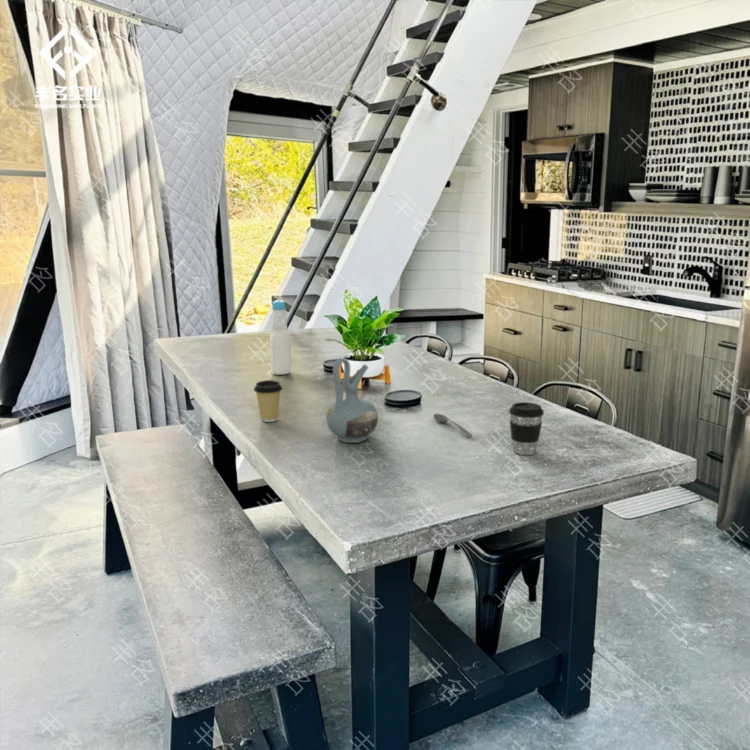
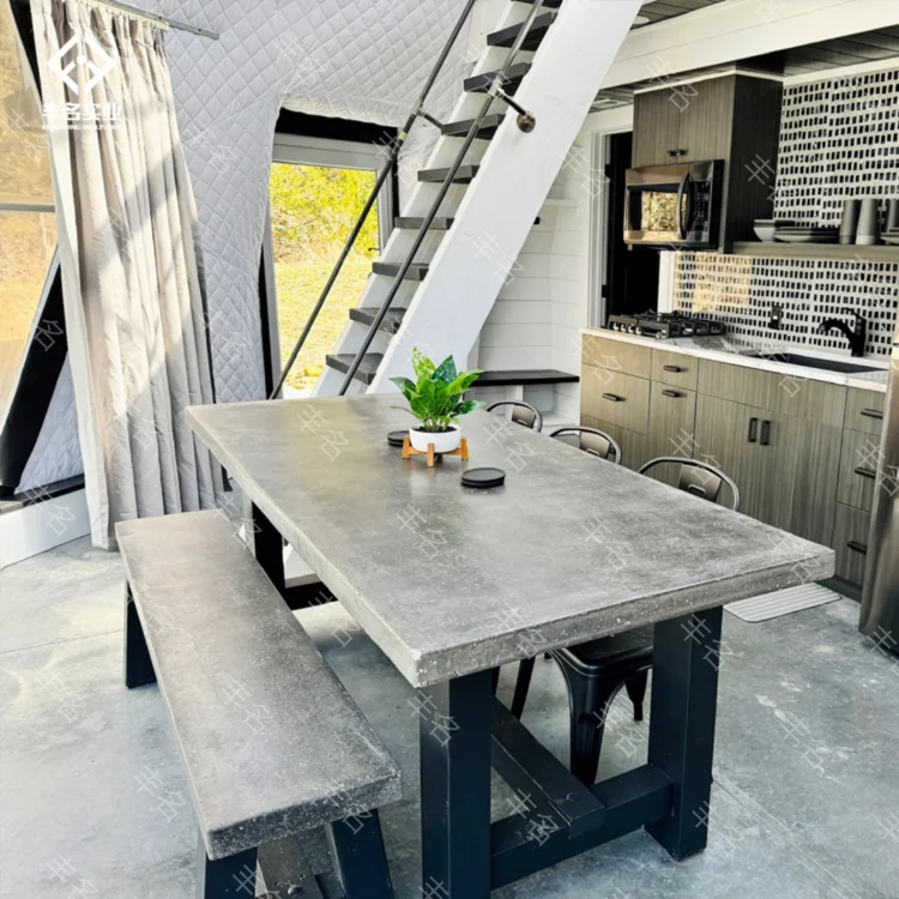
- bottle (280, 336)
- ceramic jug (351, 397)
- coffee cup (525, 428)
- soupspoon (453, 423)
- coffee cup (268, 401)
